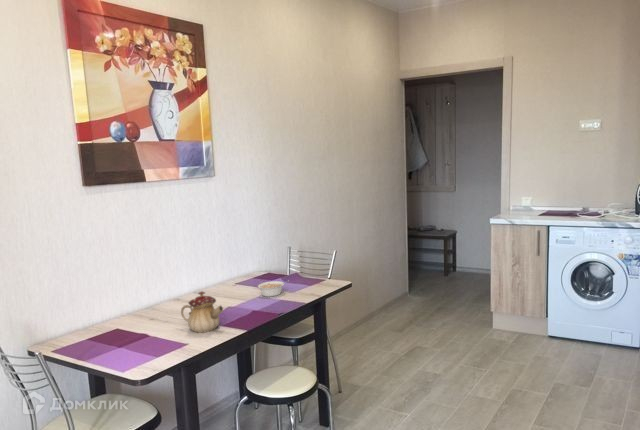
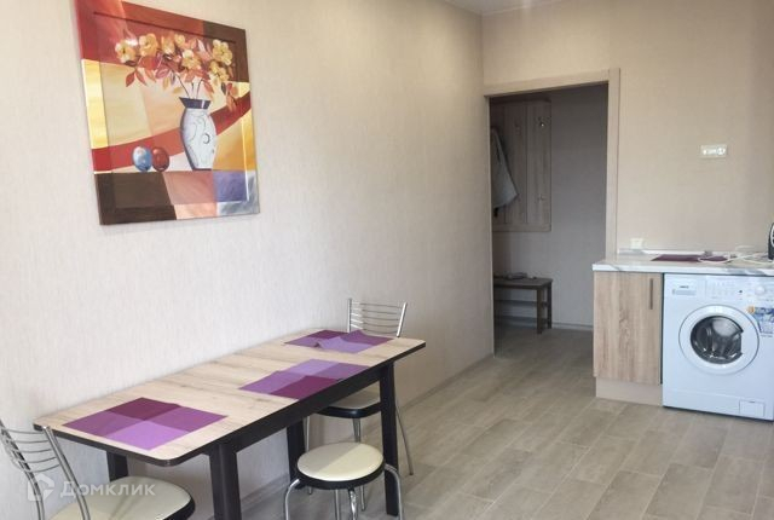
- legume (272, 288)
- teapot (201, 309)
